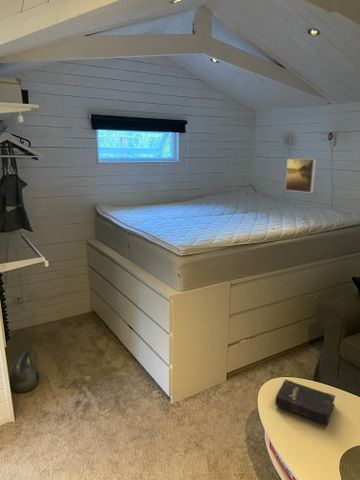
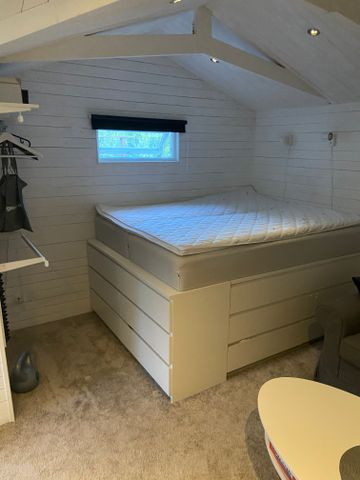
- hardback book (305, 401)
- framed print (299, 175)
